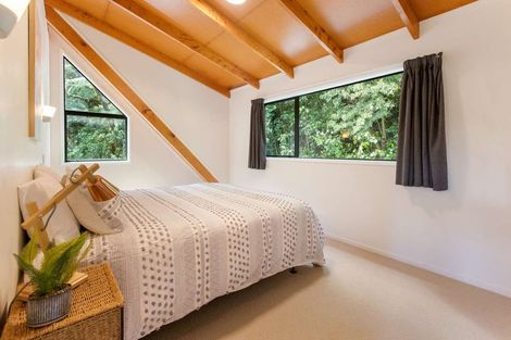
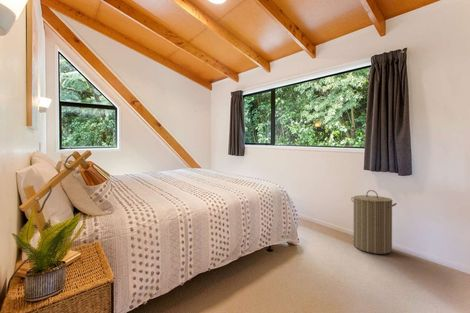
+ laundry hamper (372, 218)
